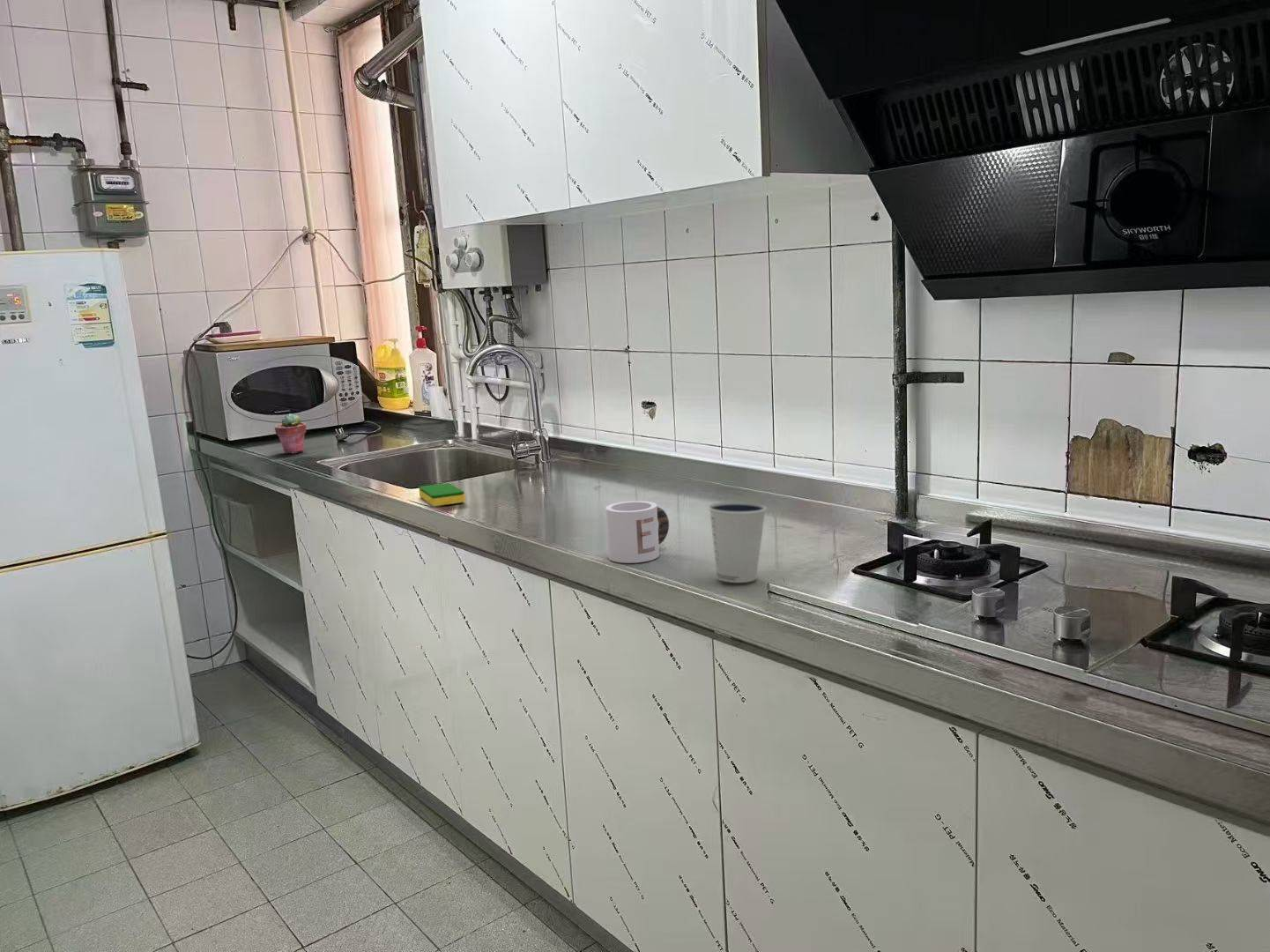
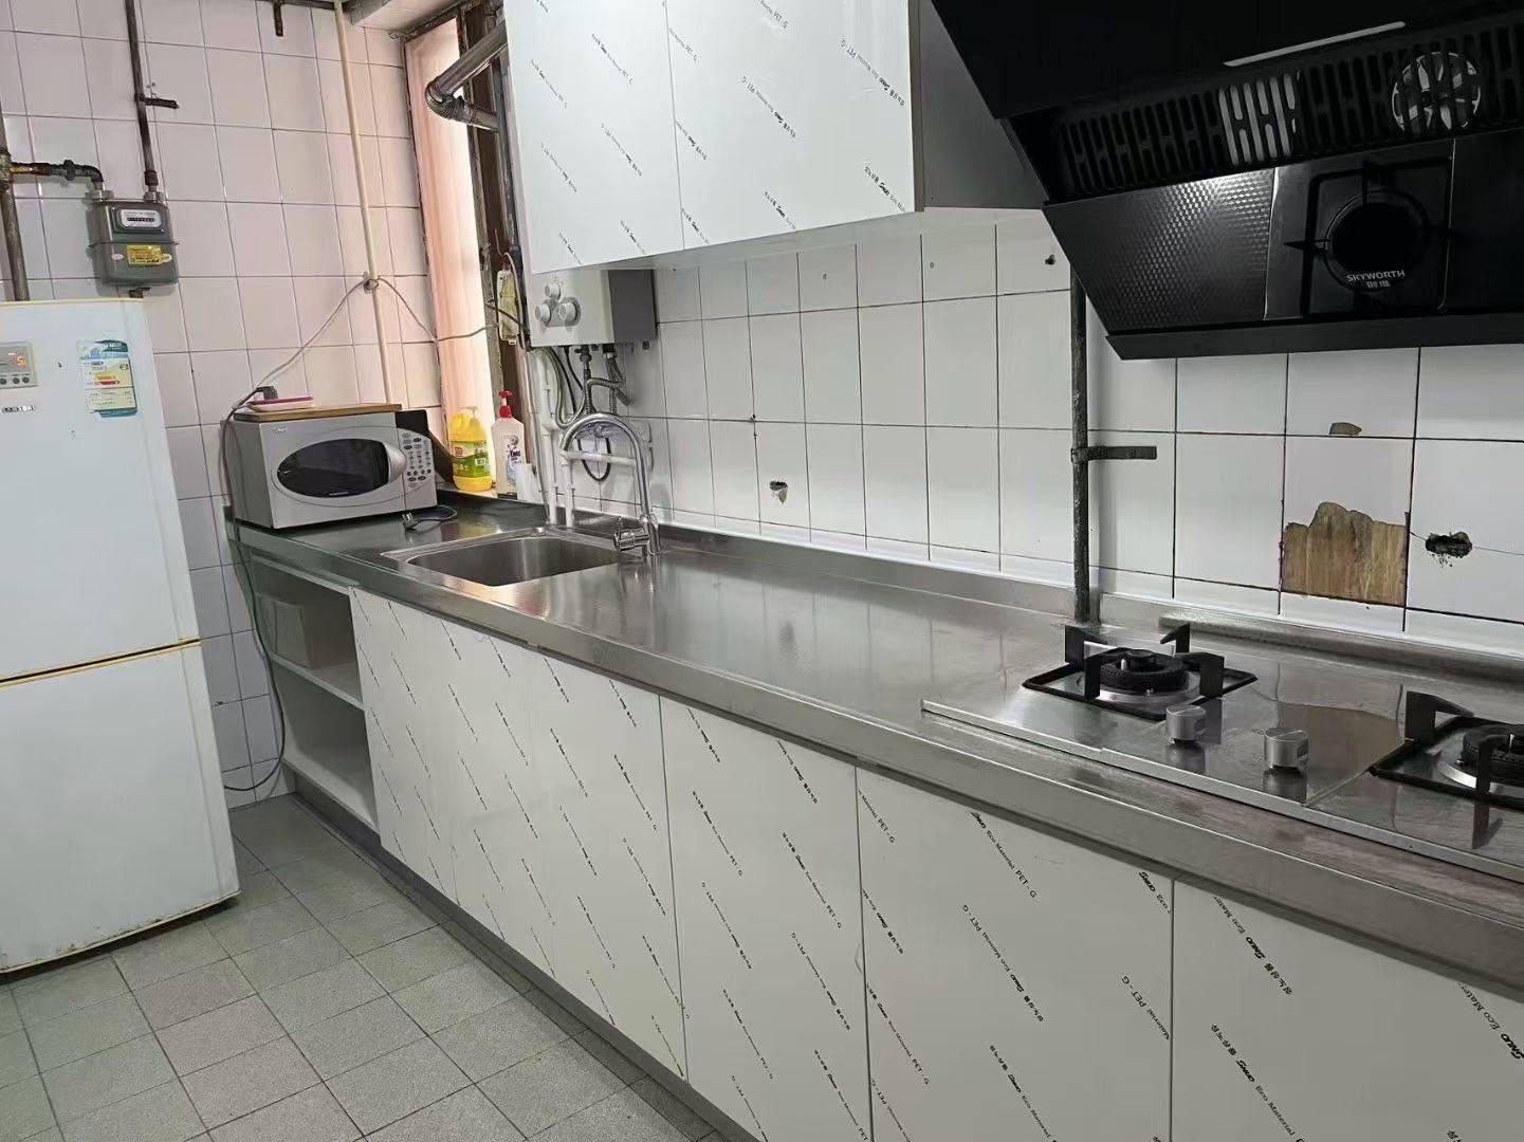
- potted succulent (291, 433)
- dixie cup (738, 541)
- dish sponge (441, 494)
- mug (640, 529)
